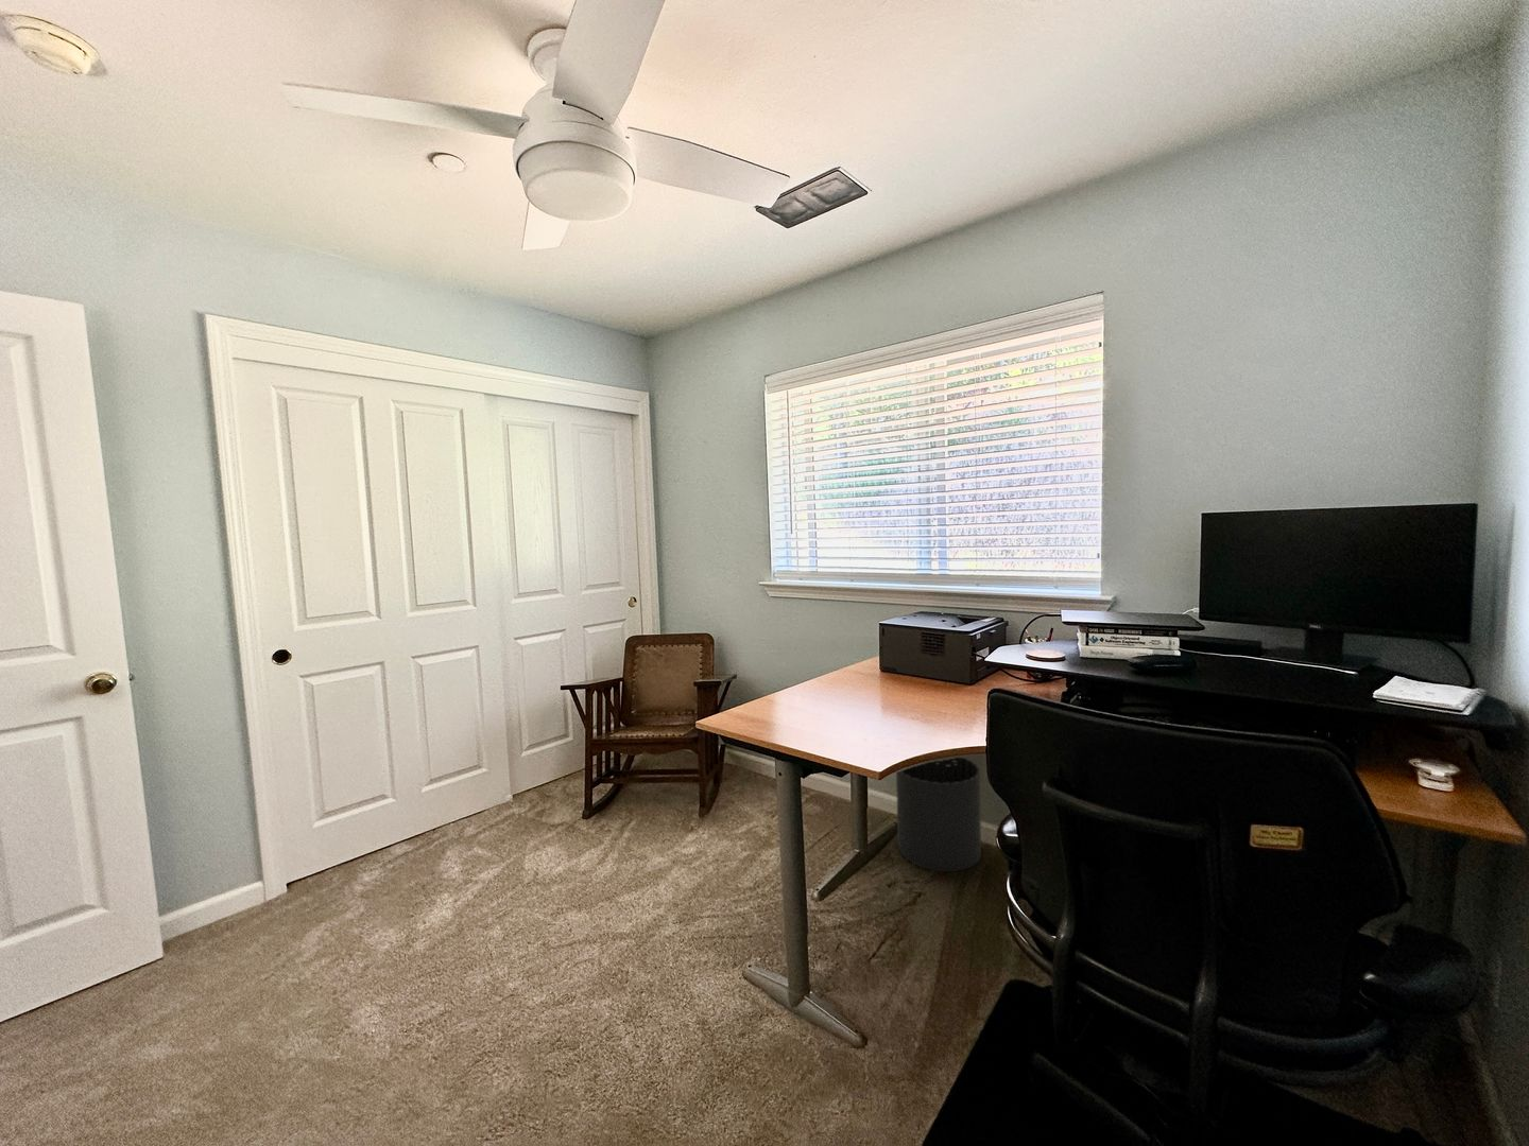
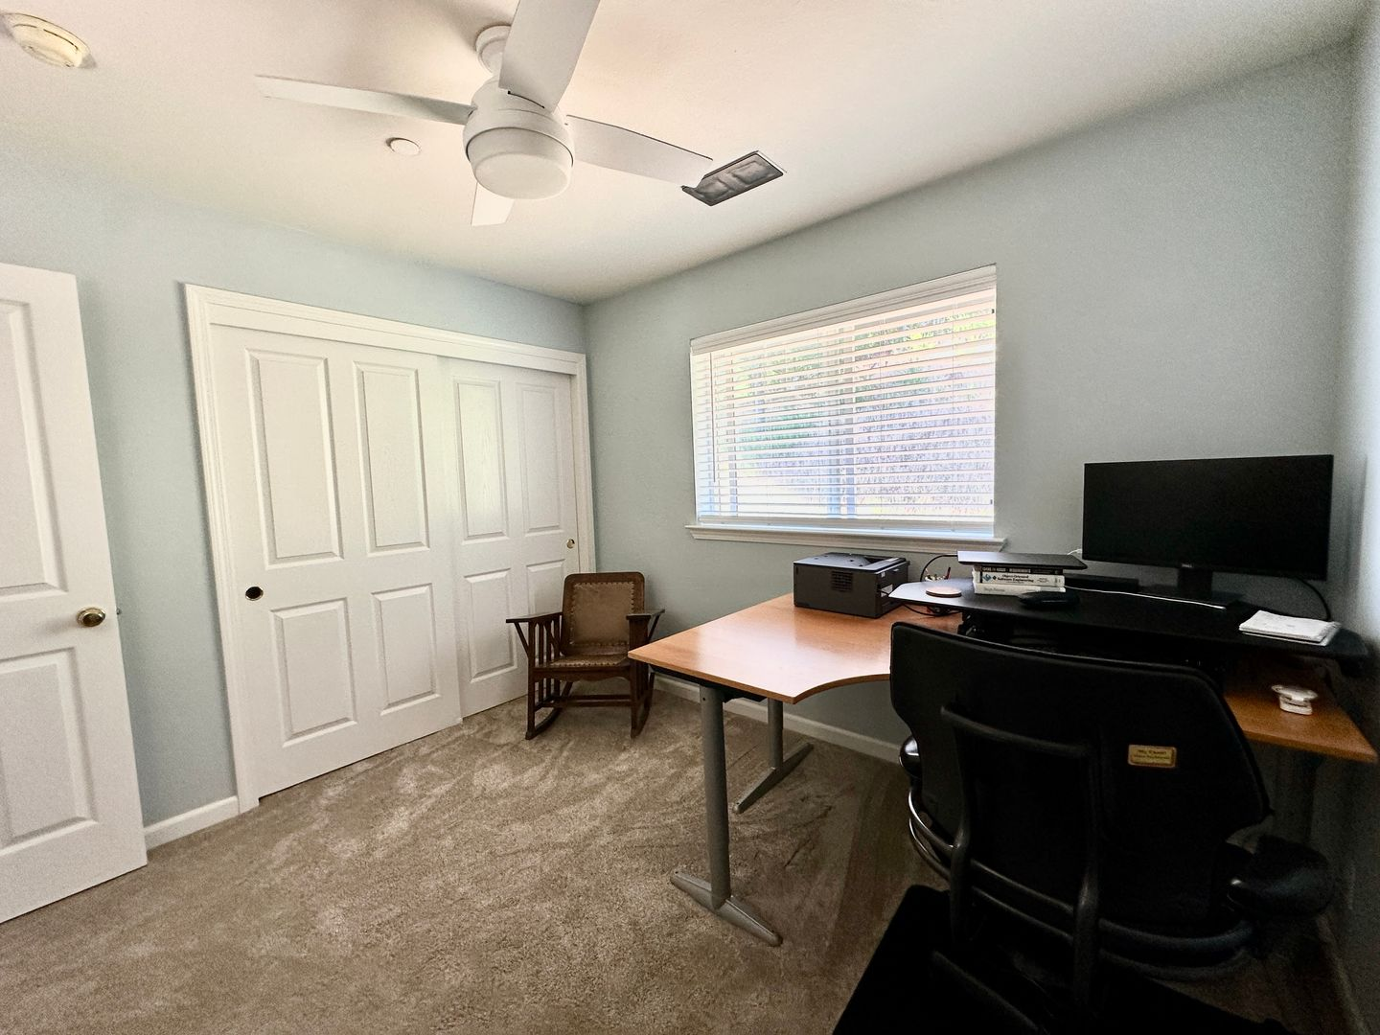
- waste bin (938, 808)
